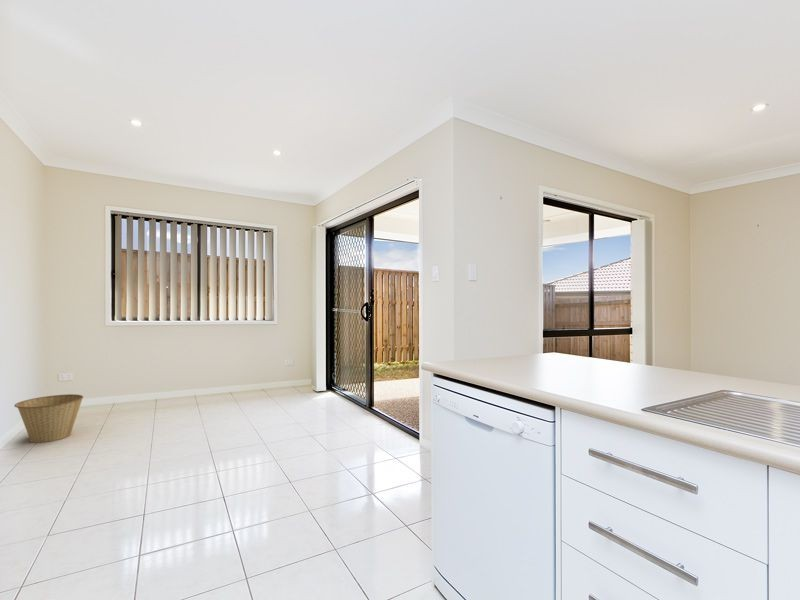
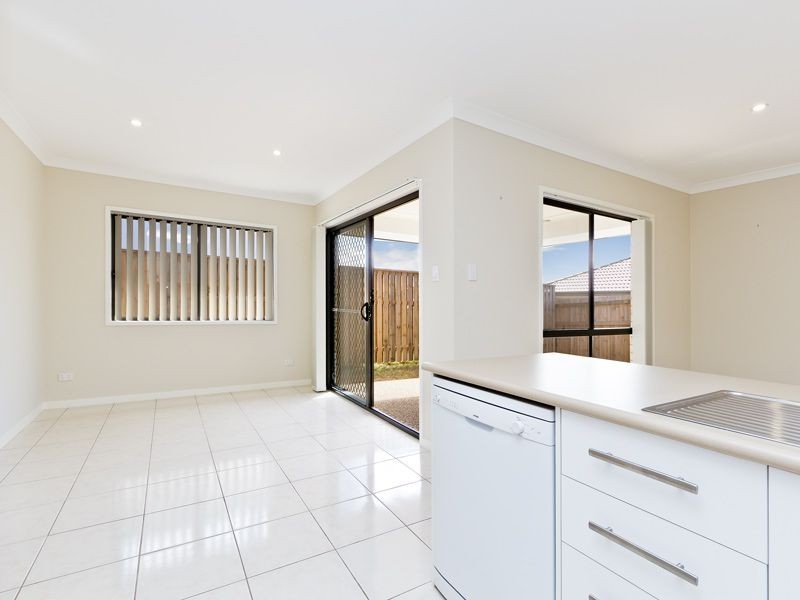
- basket (50, 418)
